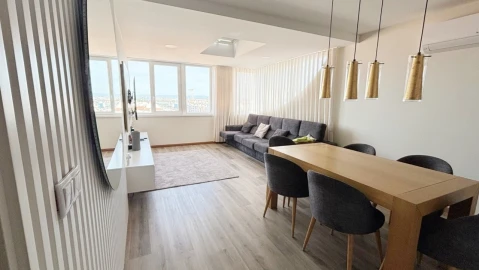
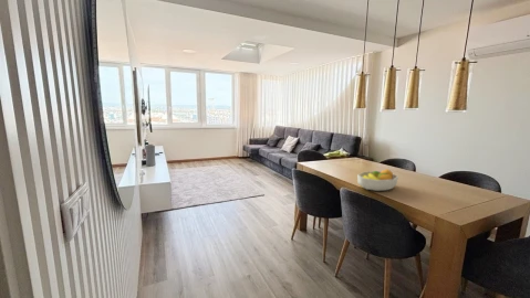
+ fruit bowl (377, 178)
